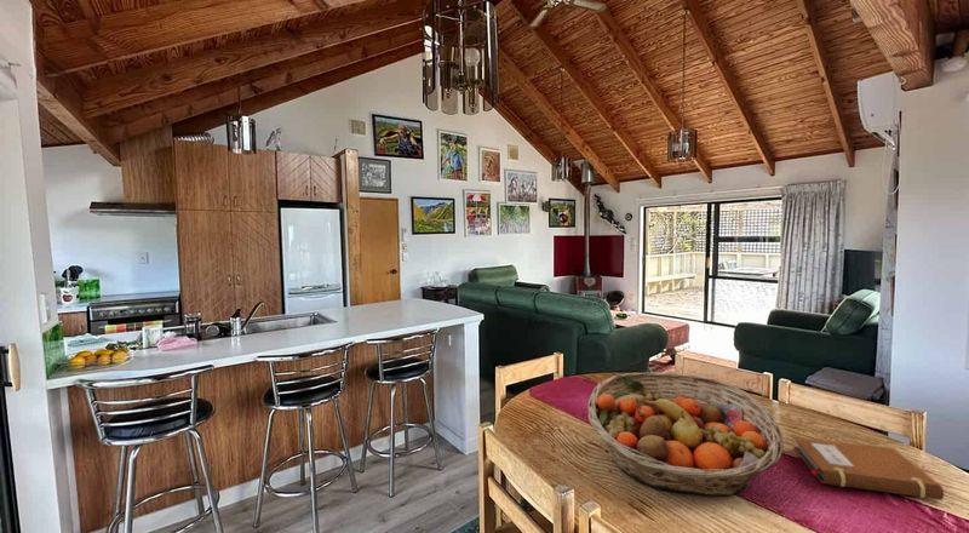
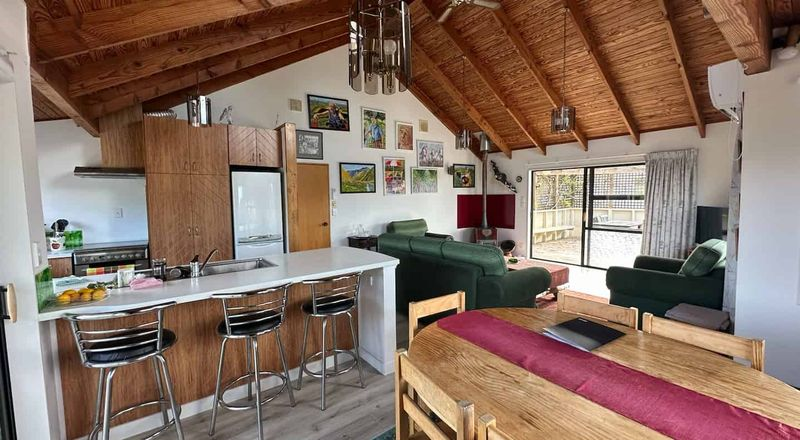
- notebook (856, 465)
- fruit basket (676, 426)
